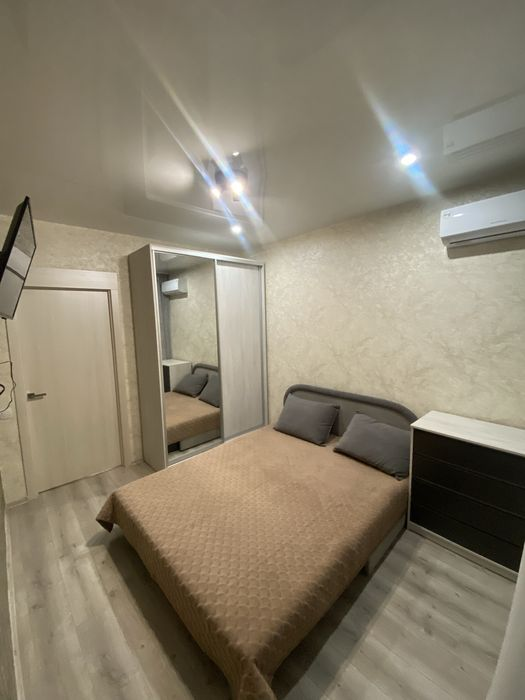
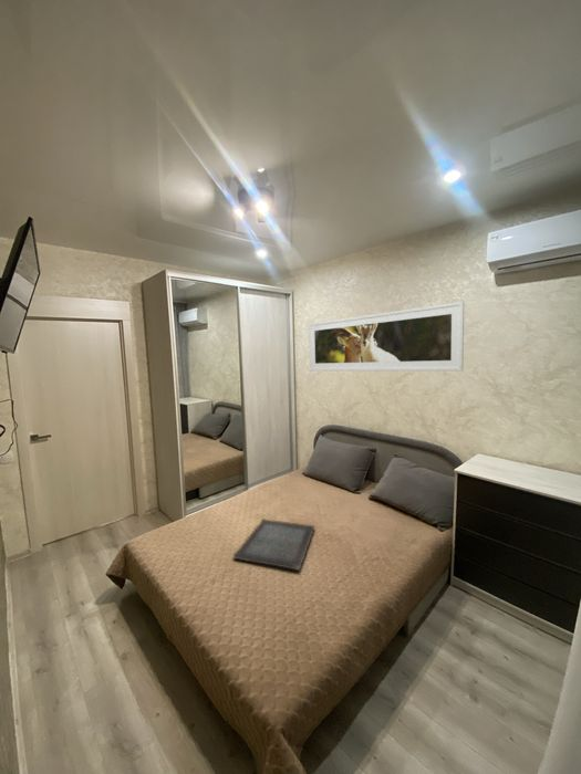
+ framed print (371, 343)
+ serving tray (278, 541)
